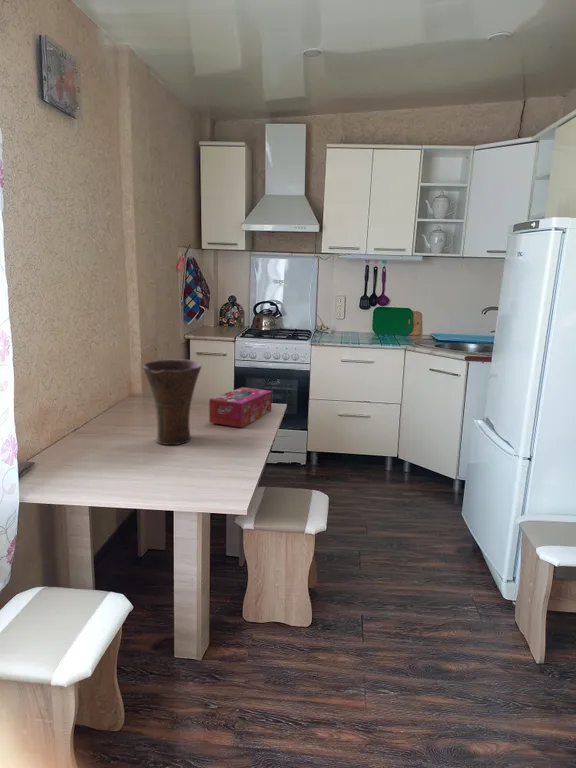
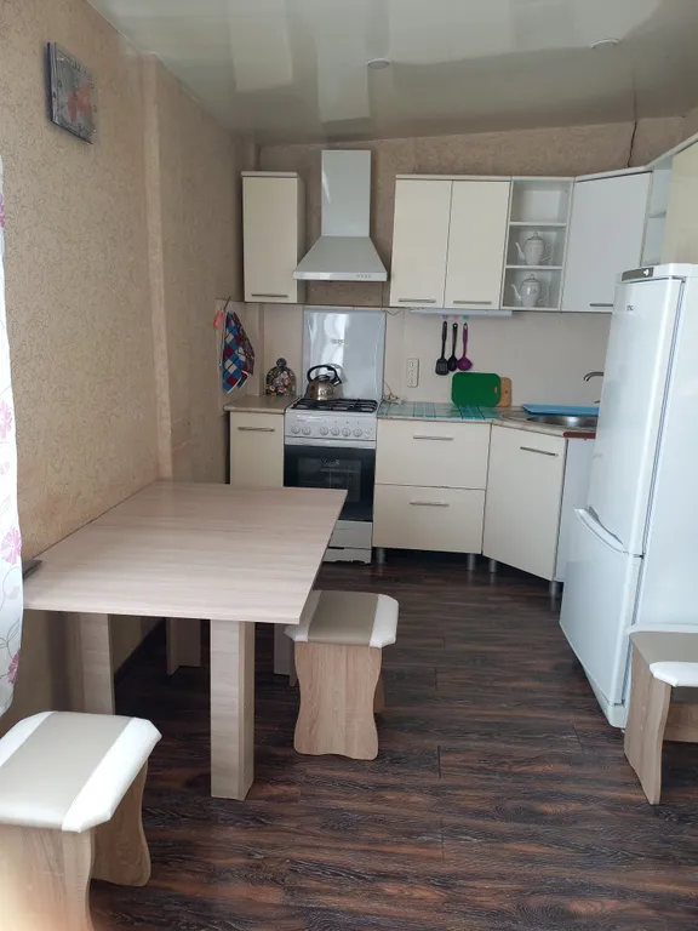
- tissue box (241, 406)
- vase (173, 402)
